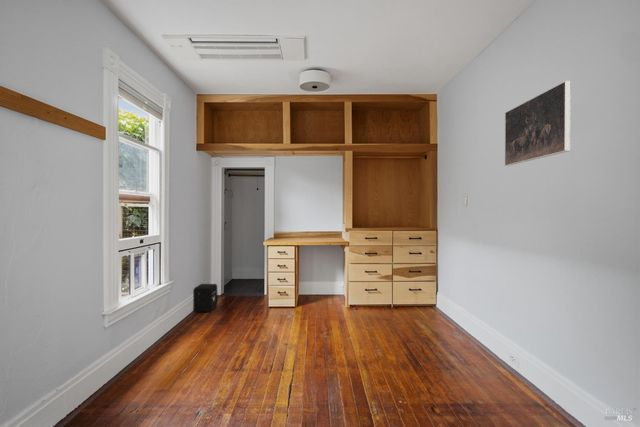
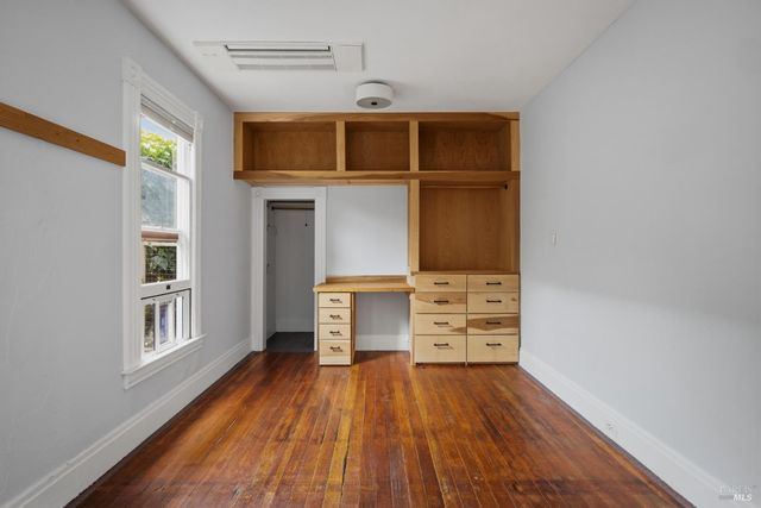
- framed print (533, 129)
- air purifier (206, 297)
